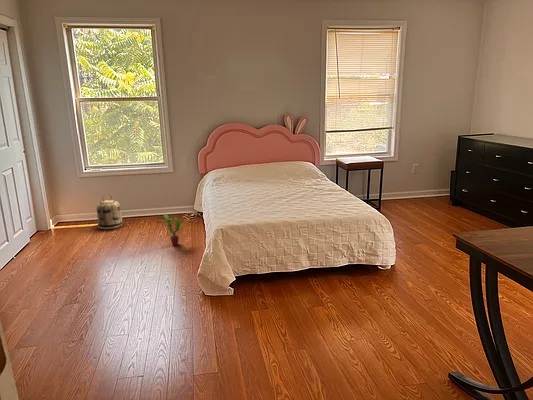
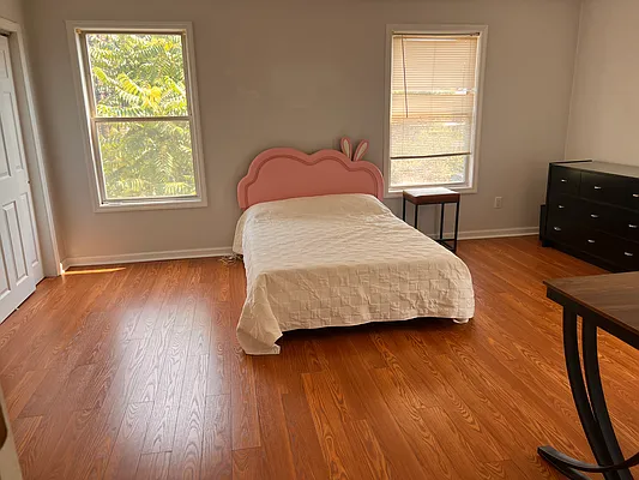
- basket (108, 209)
- potted plant (173, 230)
